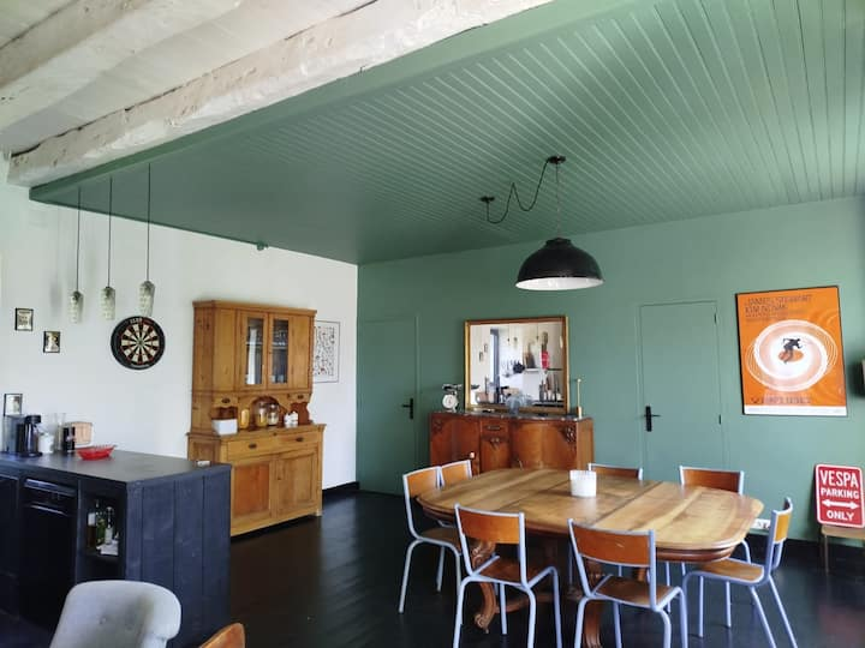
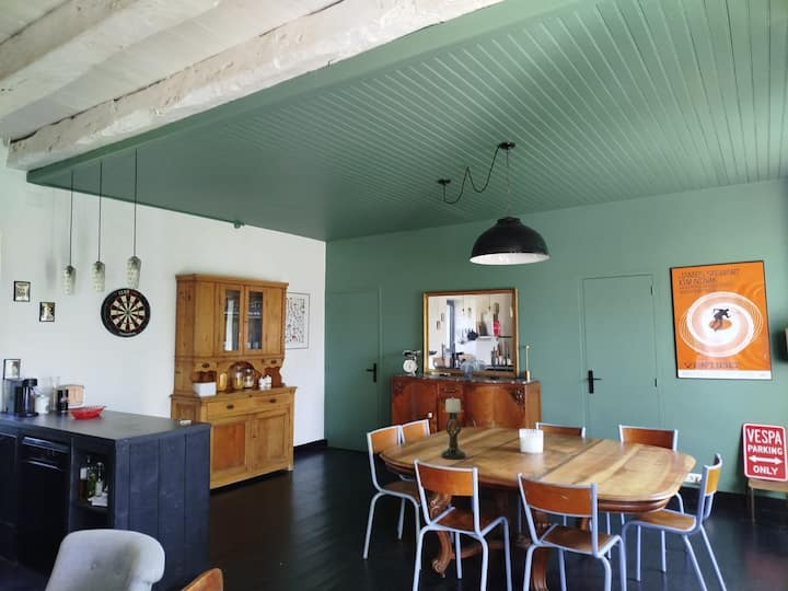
+ candle holder (454, 426)
